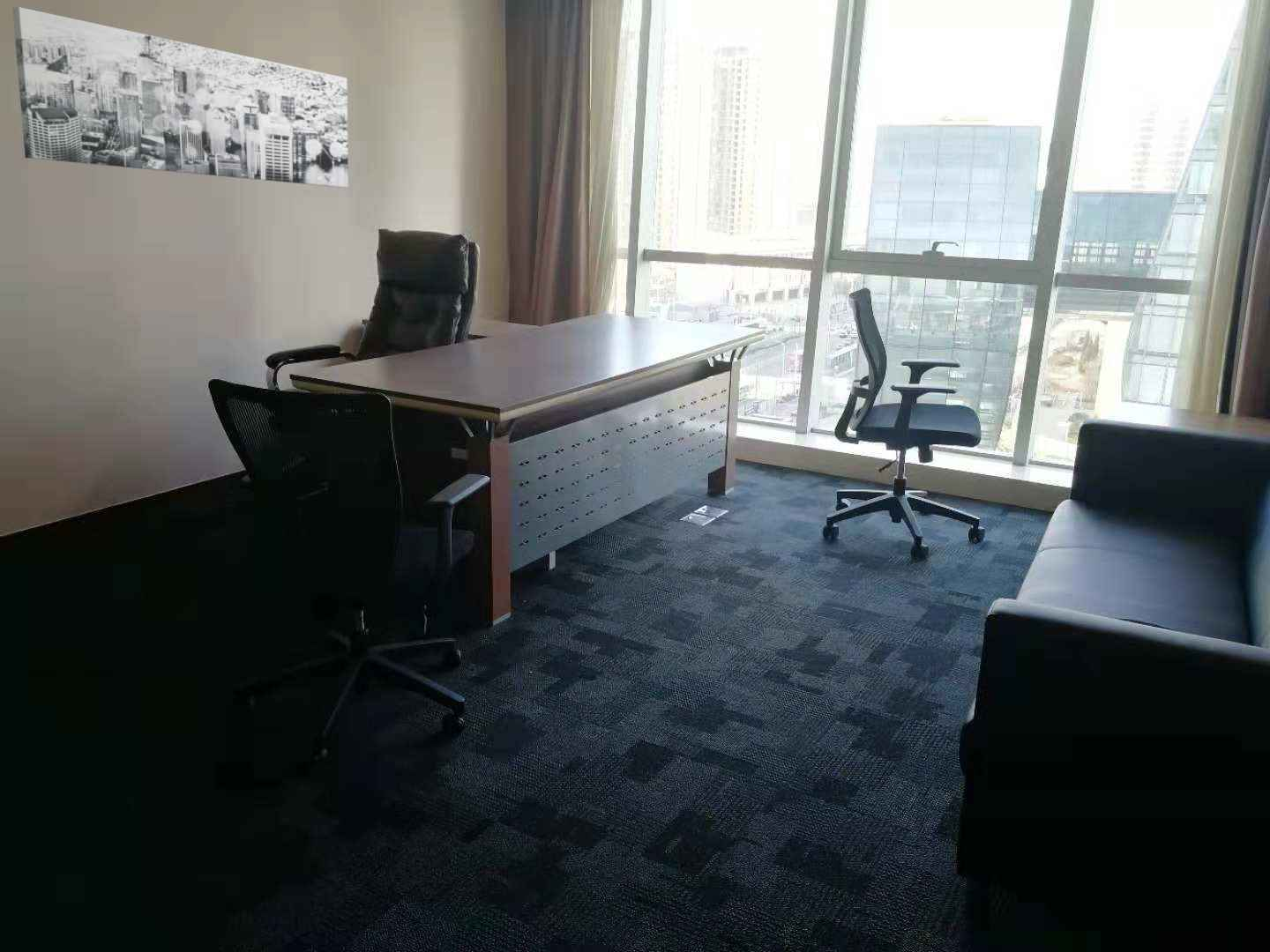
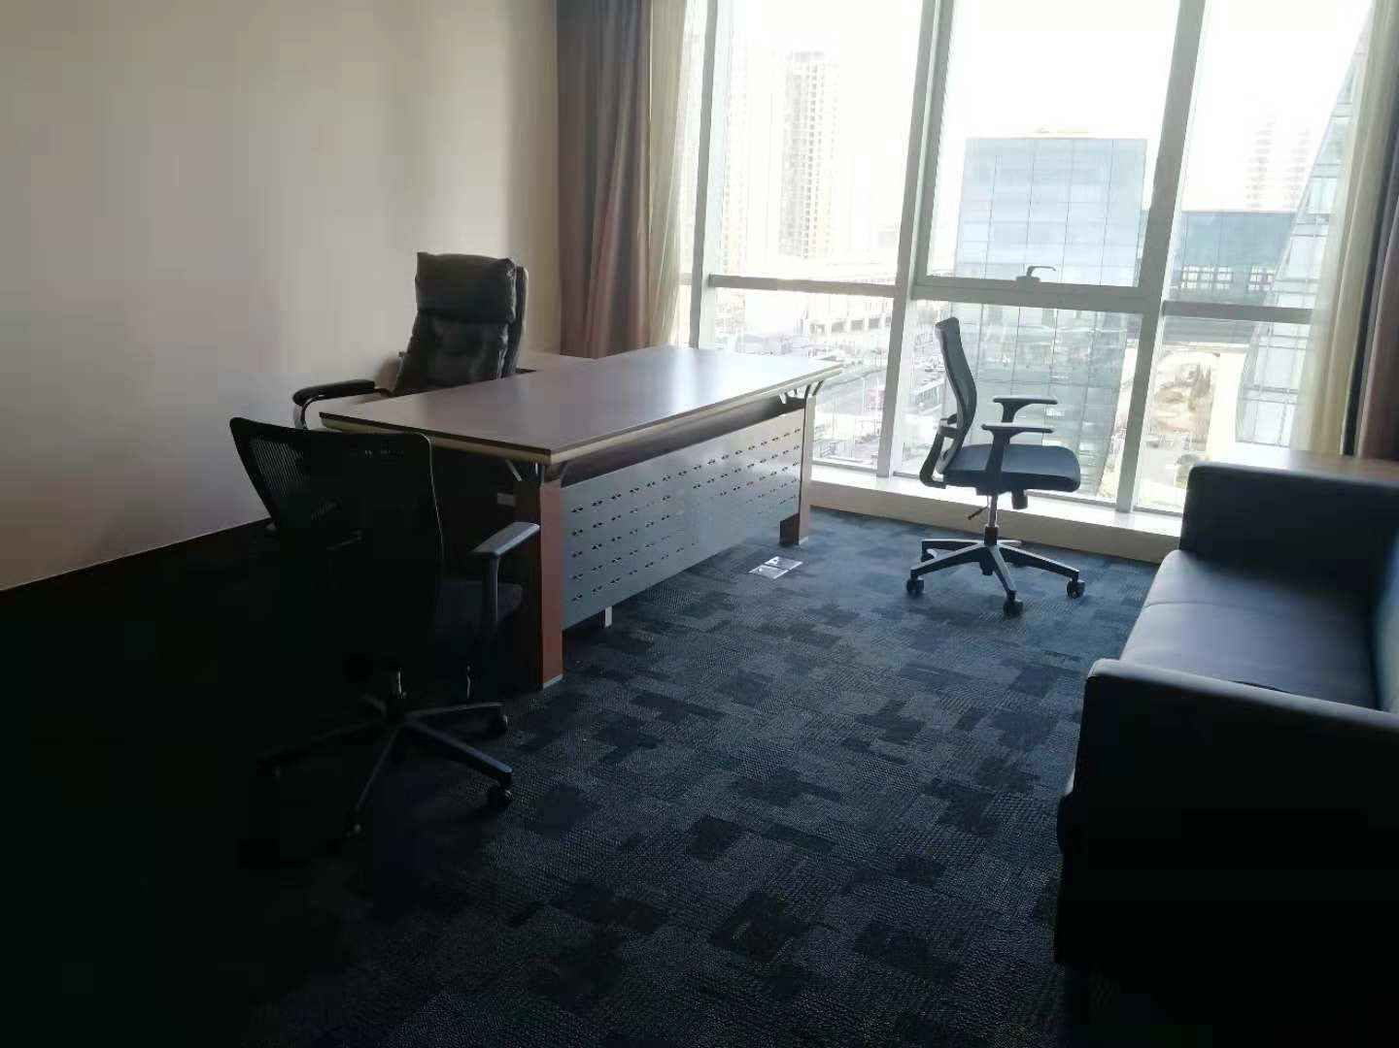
- wall art (207, 112)
